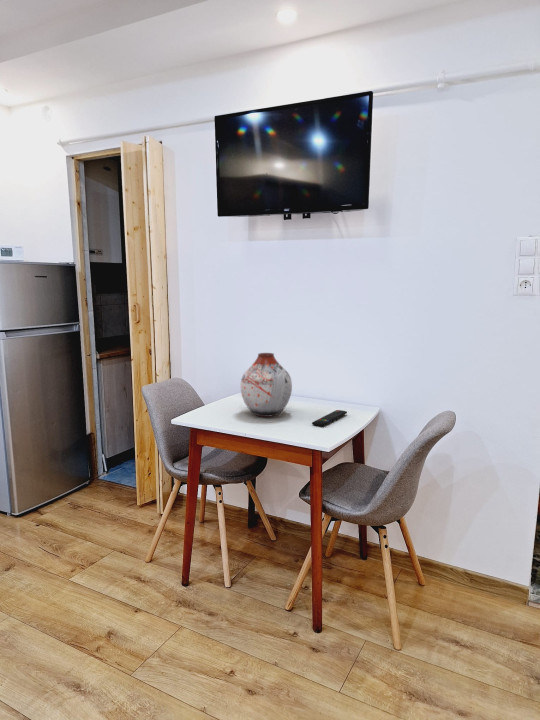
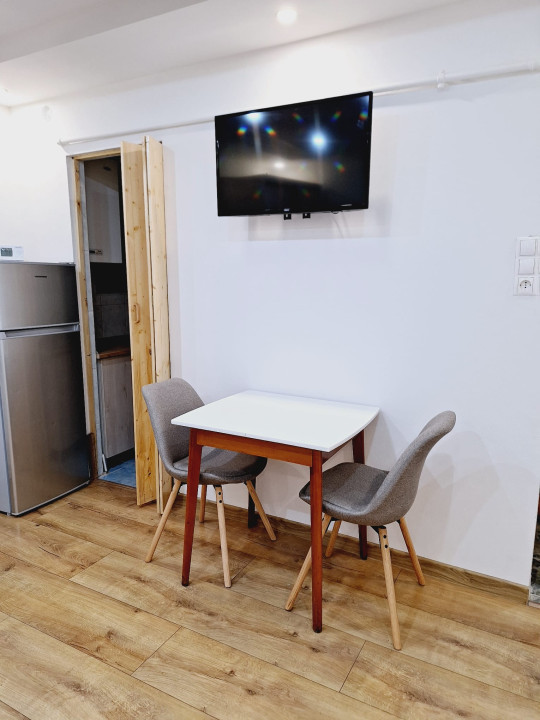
- remote control (330, 418)
- vase (266, 384)
